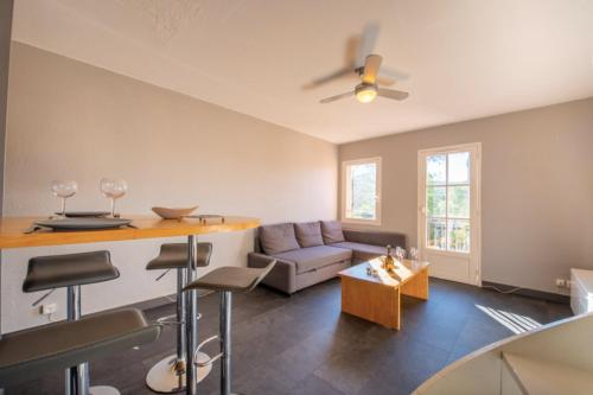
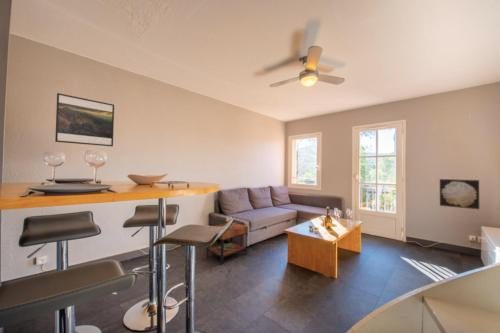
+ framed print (87, 121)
+ wall art (458, 193)
+ side table (227, 235)
